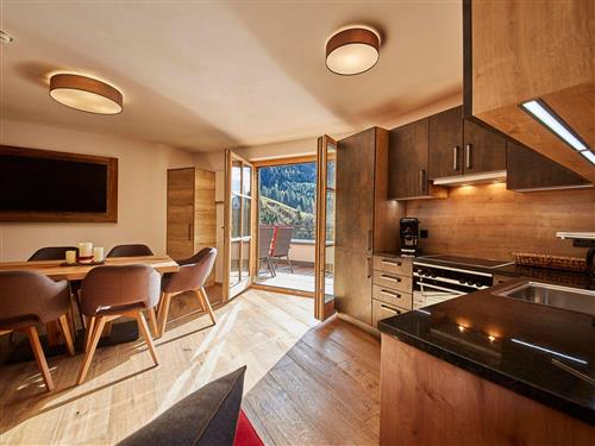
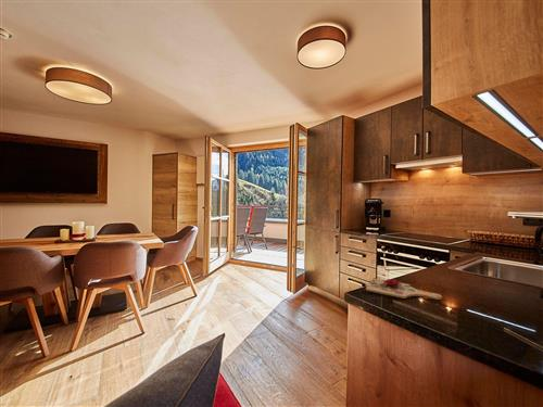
+ cutting board (403, 287)
